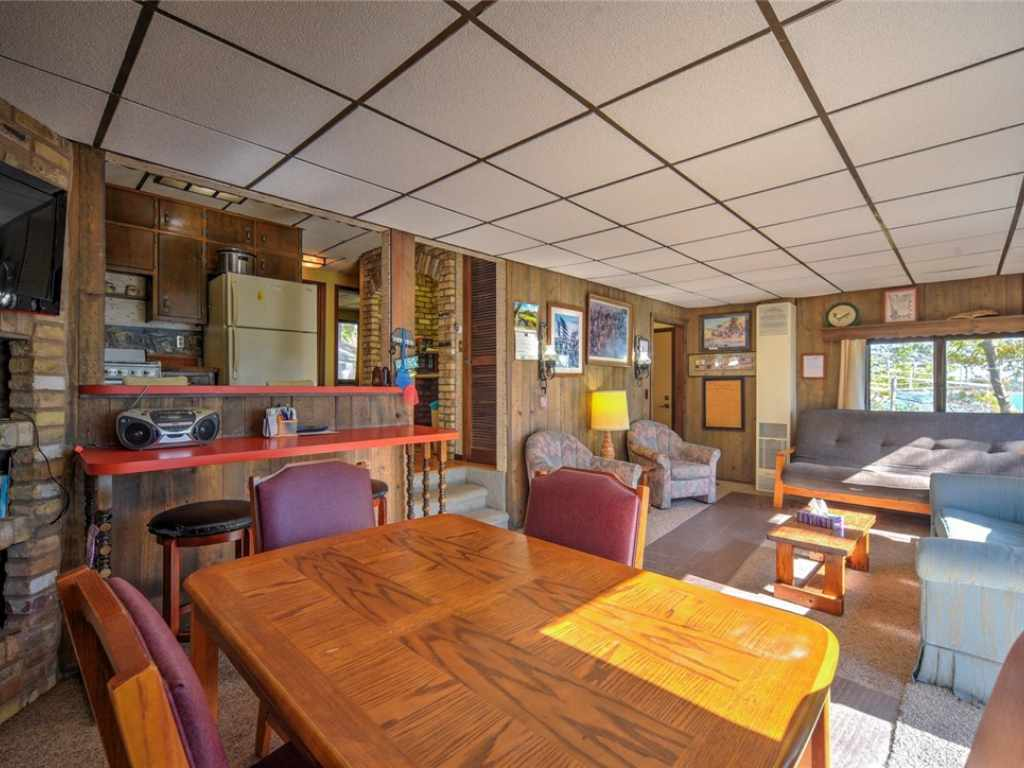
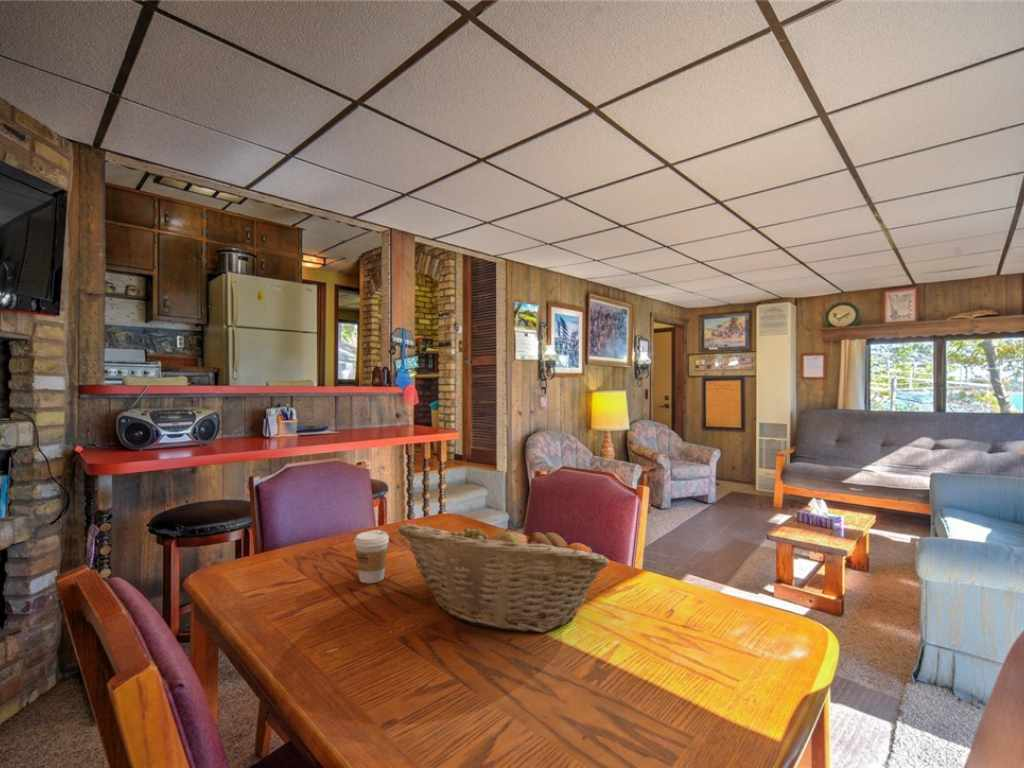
+ fruit basket (500, 560)
+ coffee cup (371, 555)
